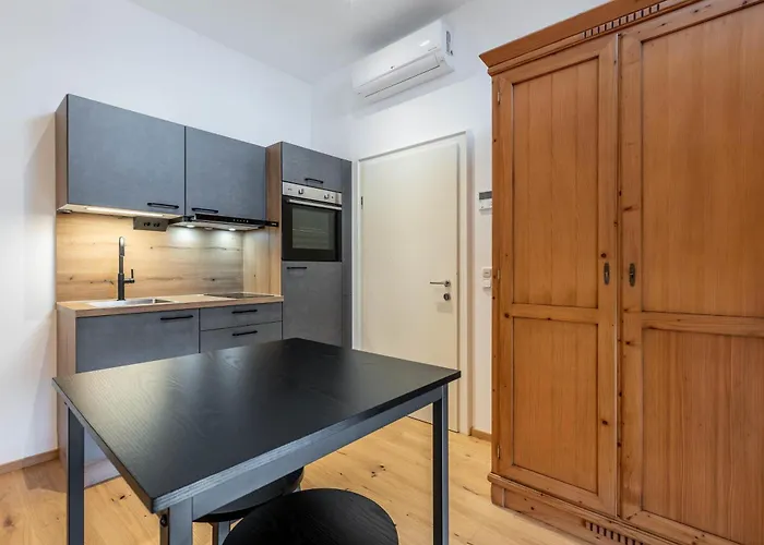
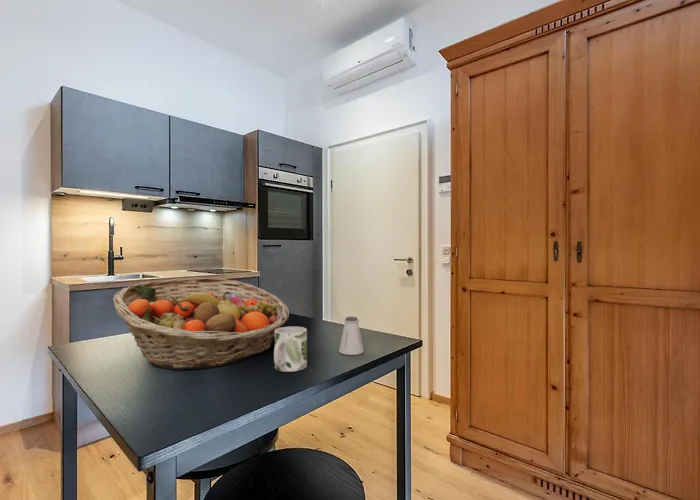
+ saltshaker (351, 334)
+ mug (287, 350)
+ fruit basket (210, 316)
